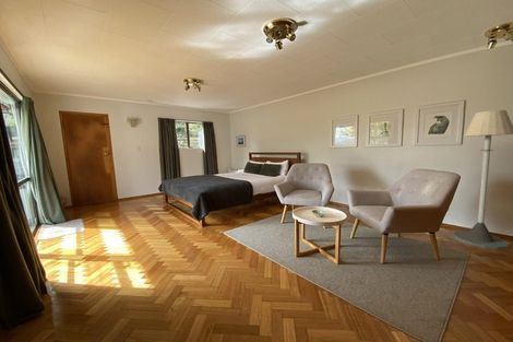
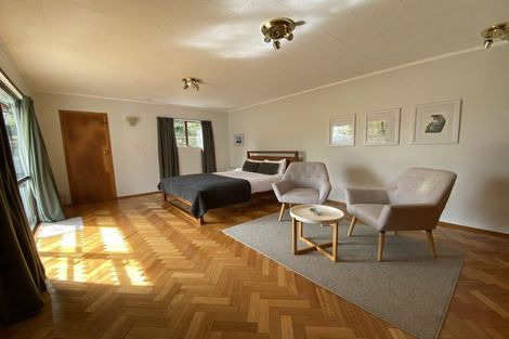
- floor lamp (485, 178)
